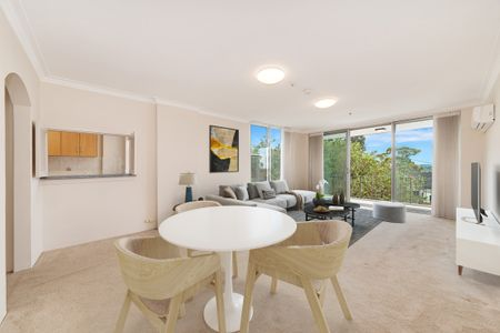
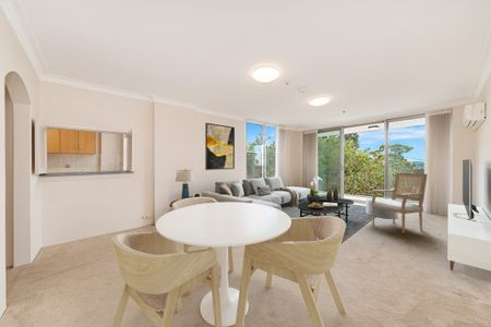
+ chair (398, 201)
